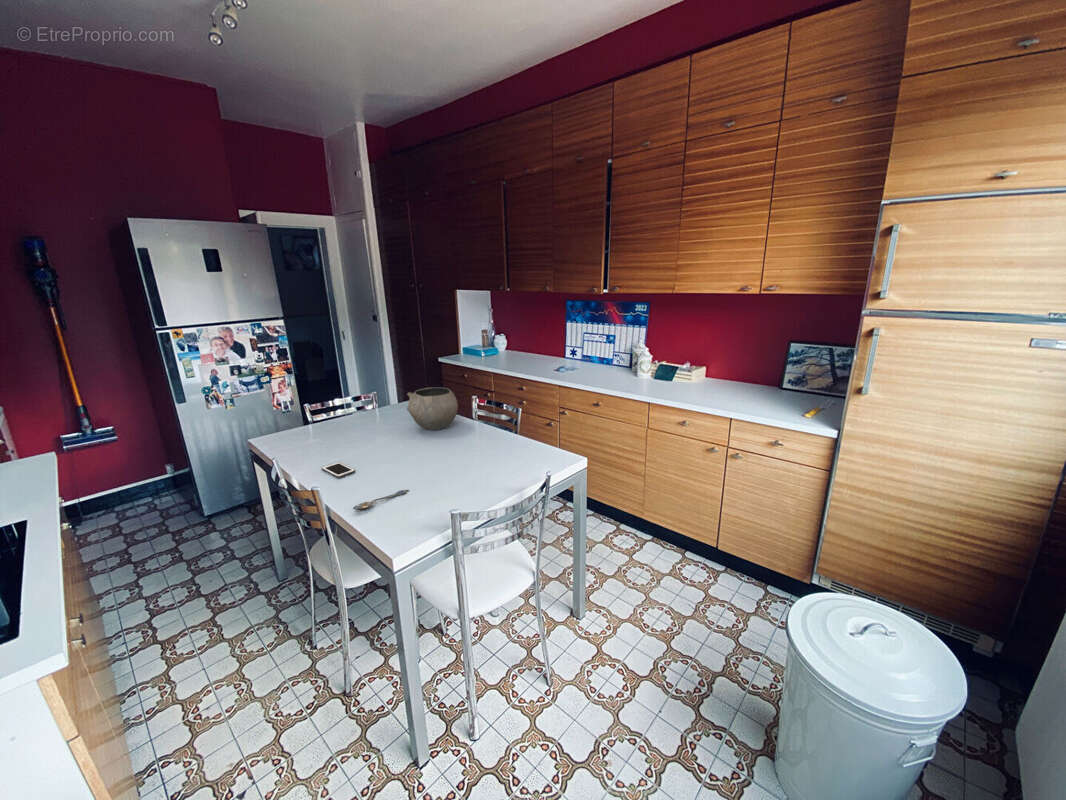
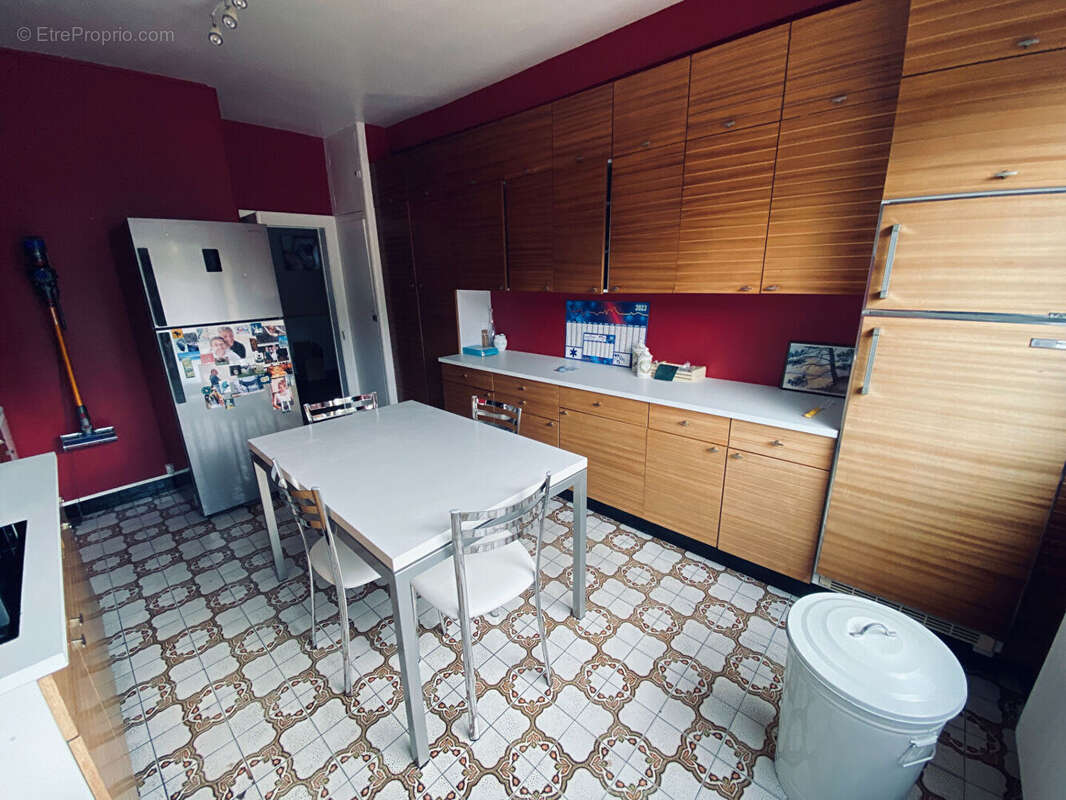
- spoon (382, 498)
- bowl (432, 409)
- cell phone (338, 469)
